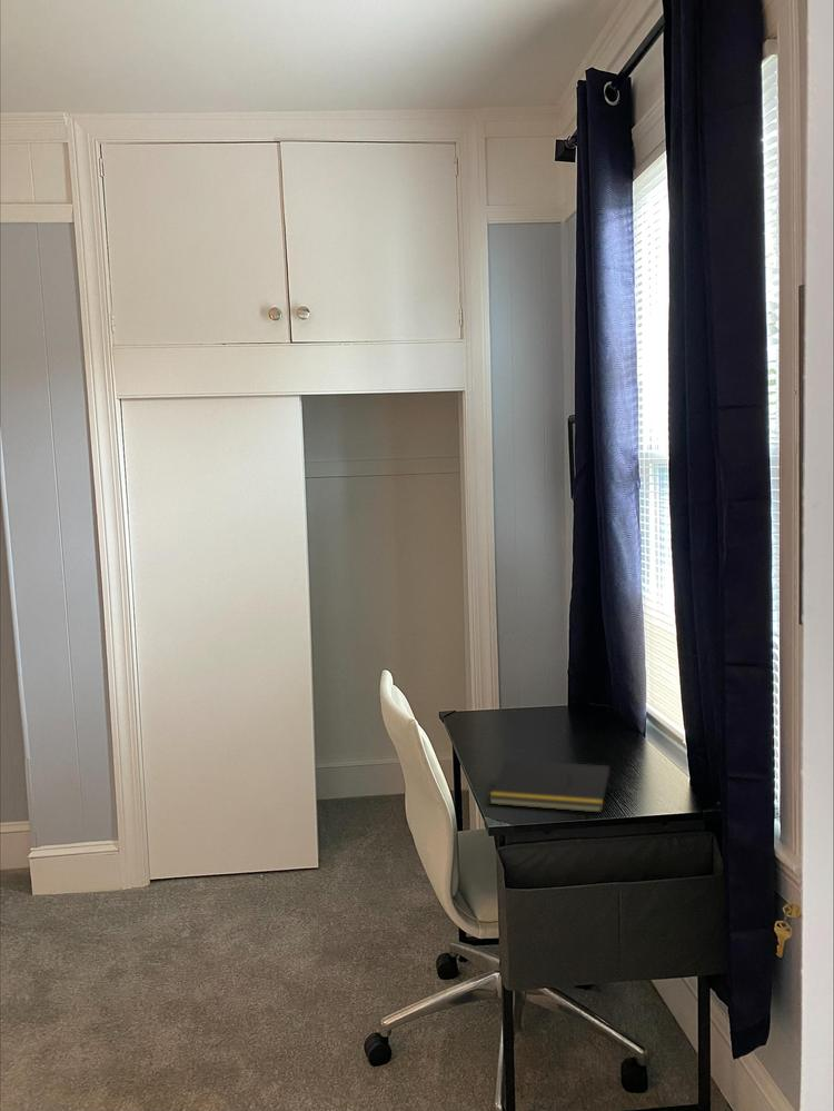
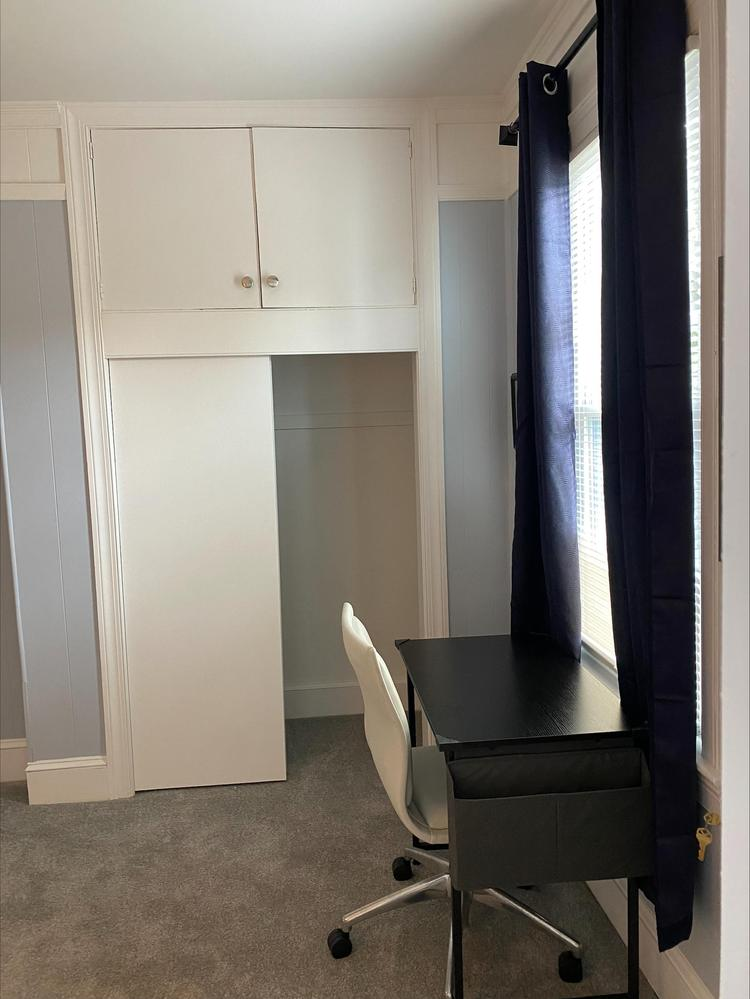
- notepad (550, 784)
